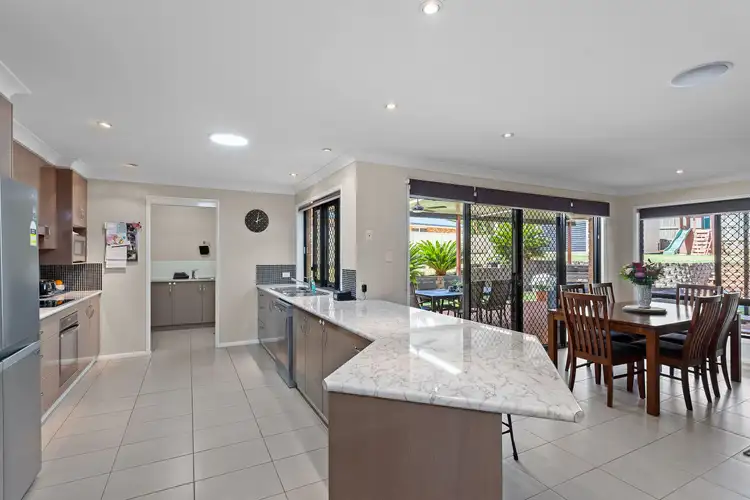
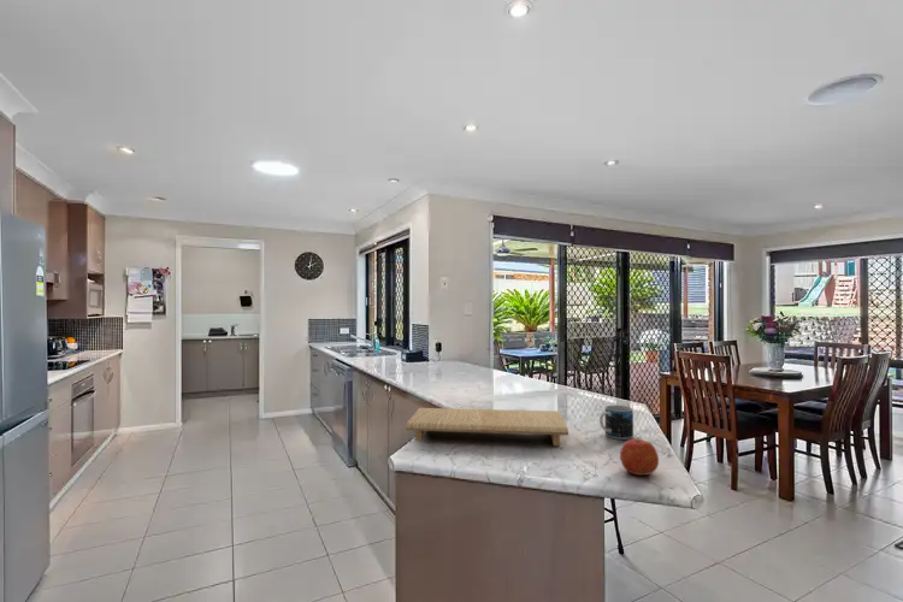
+ cutting board (486, 425)
+ apple (638, 454)
+ mug (614, 423)
